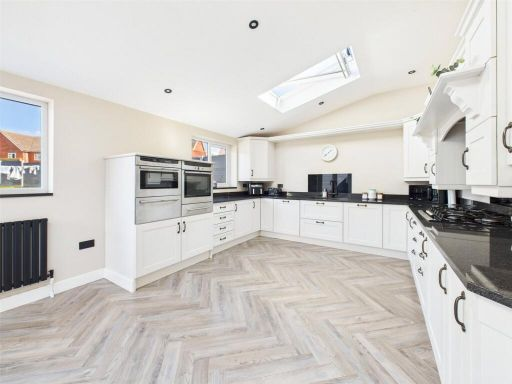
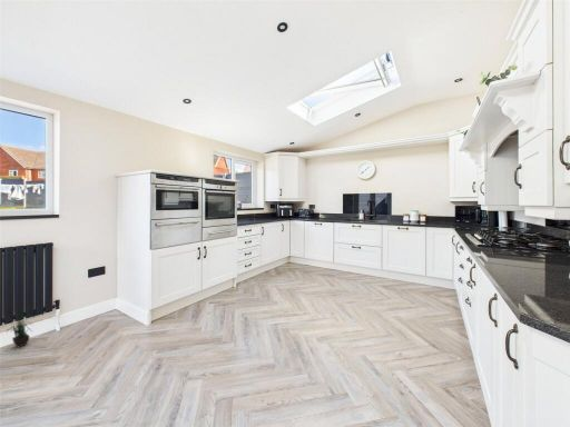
+ potted plant (19, 325)
